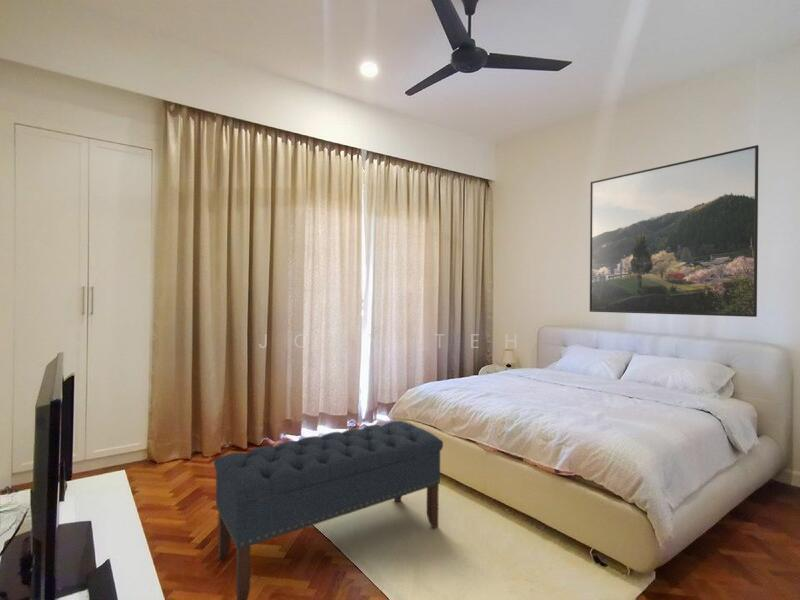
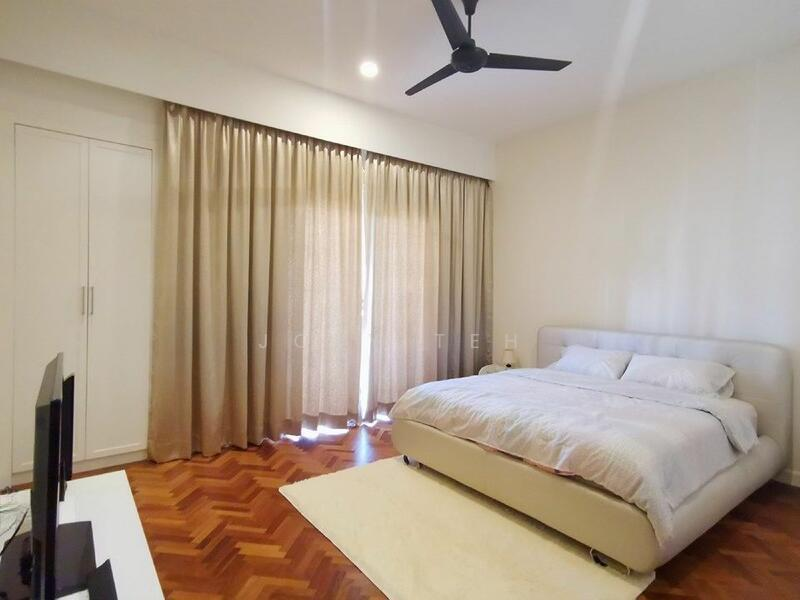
- bench (335, 491)
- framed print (662, 240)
